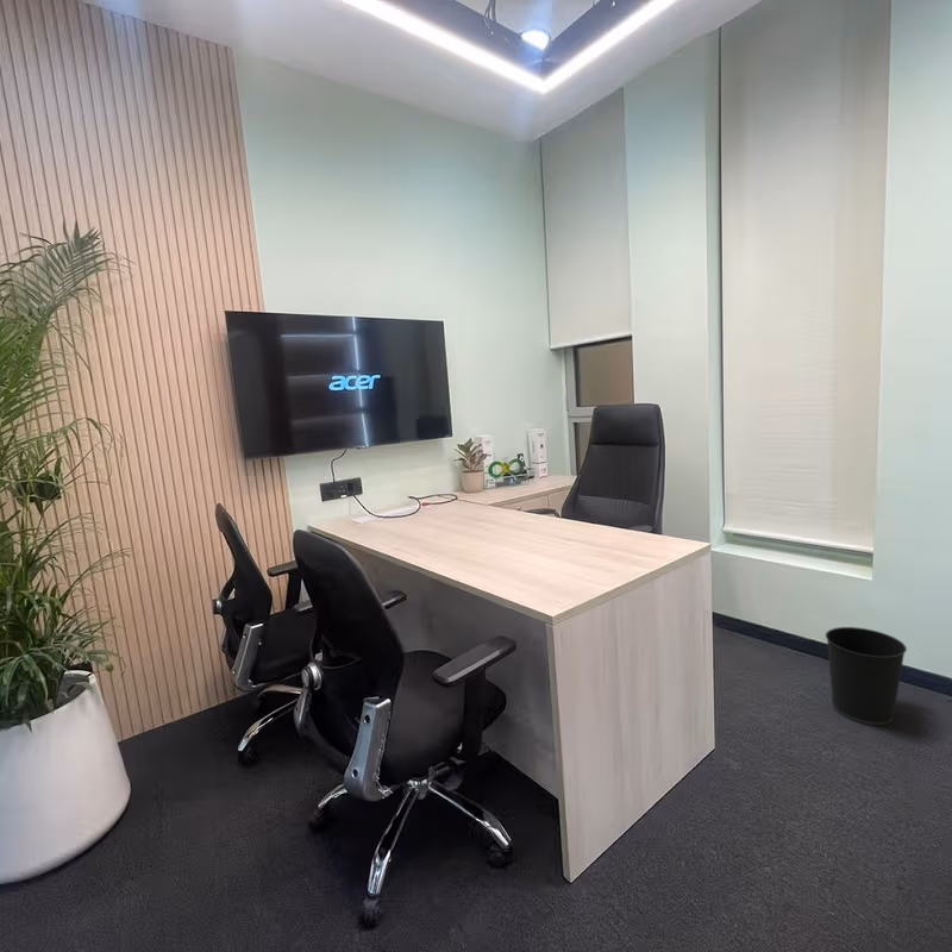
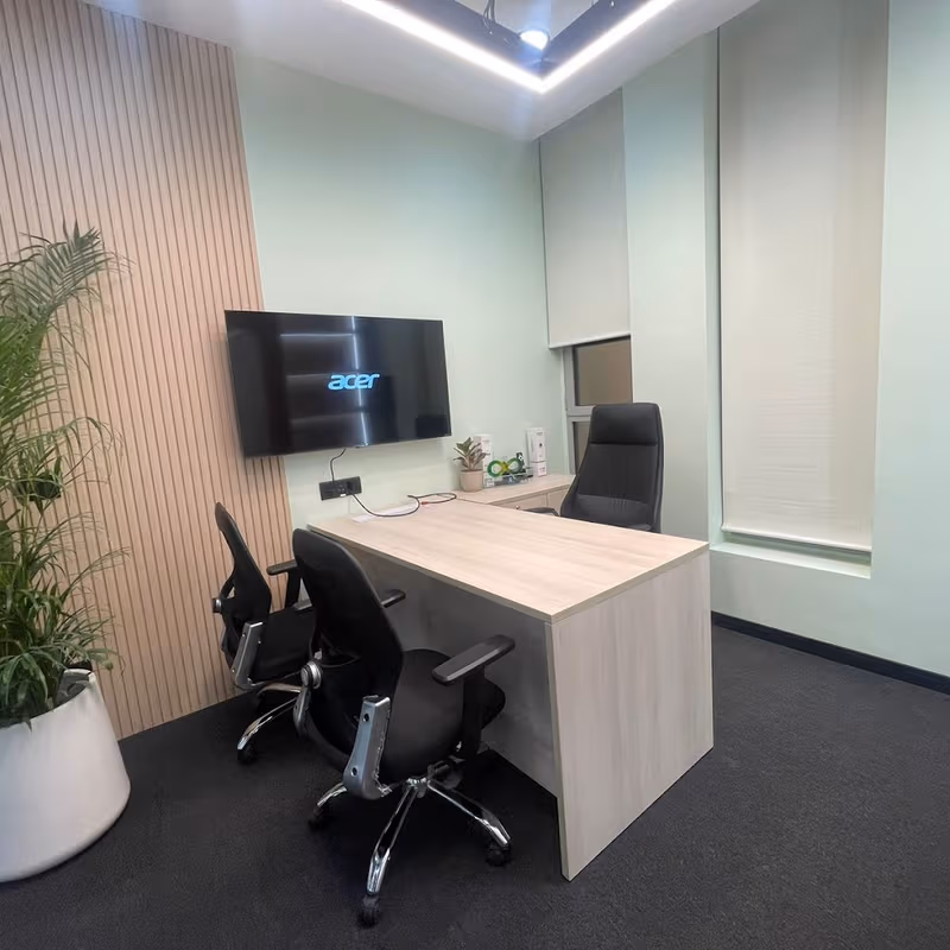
- wastebasket (863, 676)
